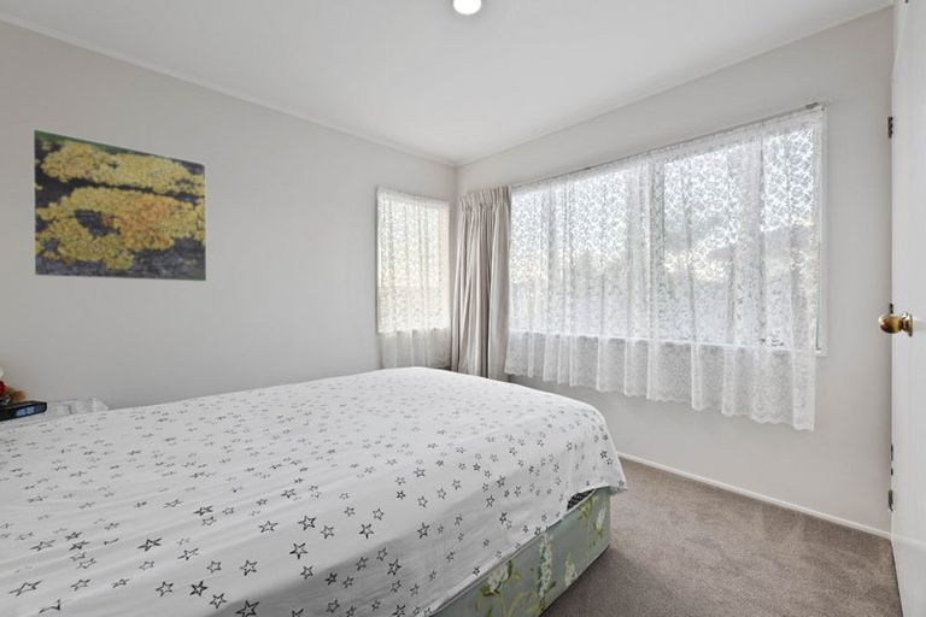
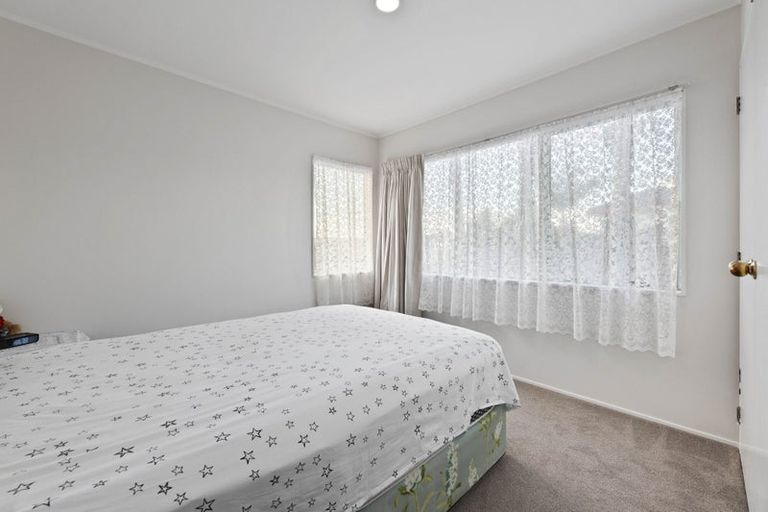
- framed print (129, 213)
